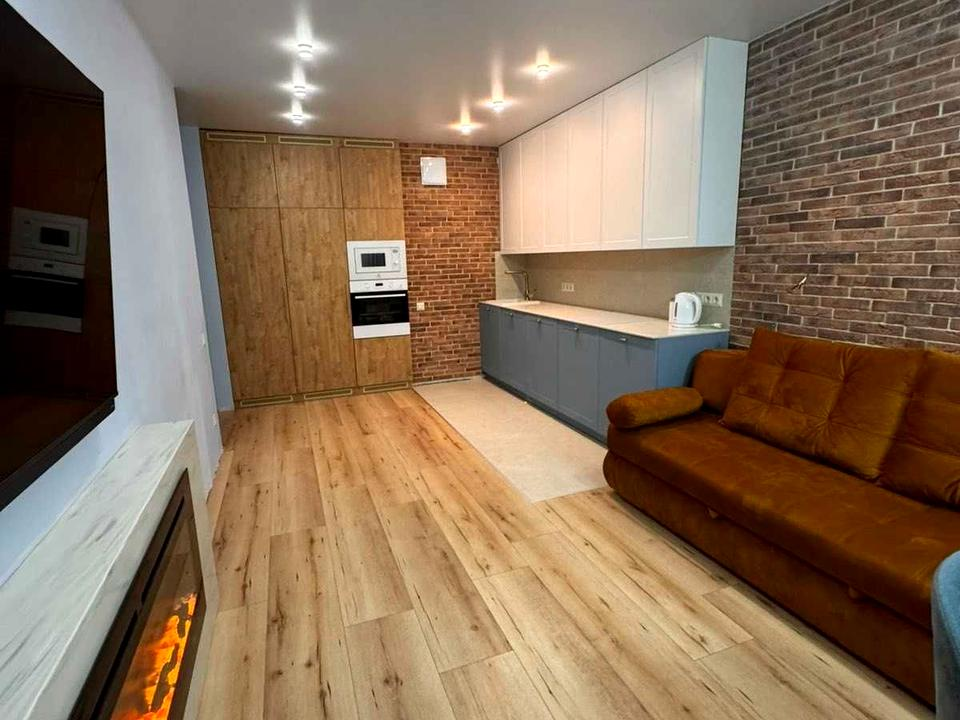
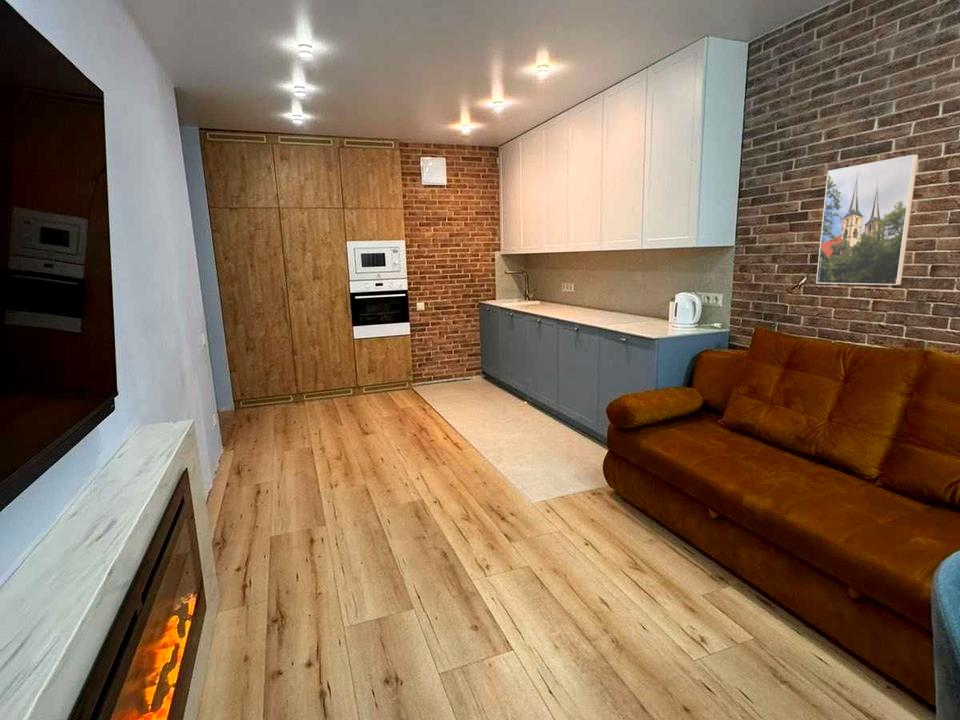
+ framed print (862, 225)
